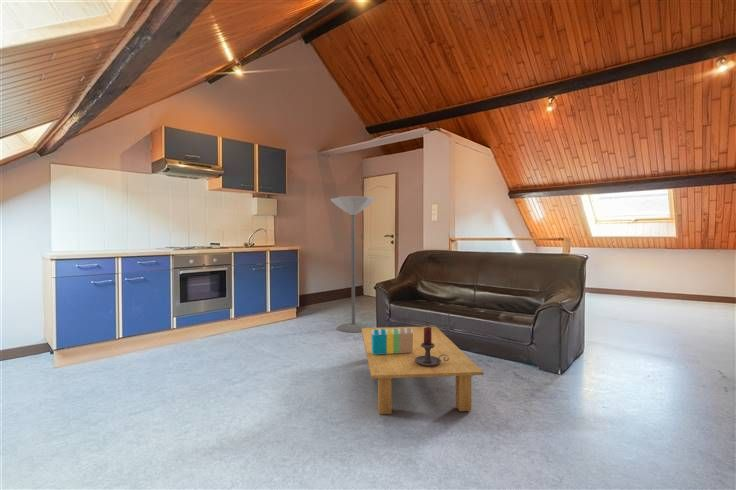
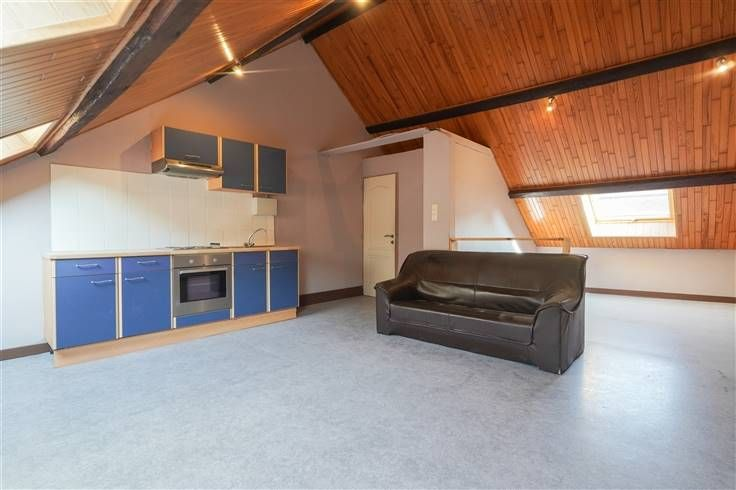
- books (392, 340)
- coffee table (410, 363)
- floor lamp (353, 263)
- candle holder (431, 344)
